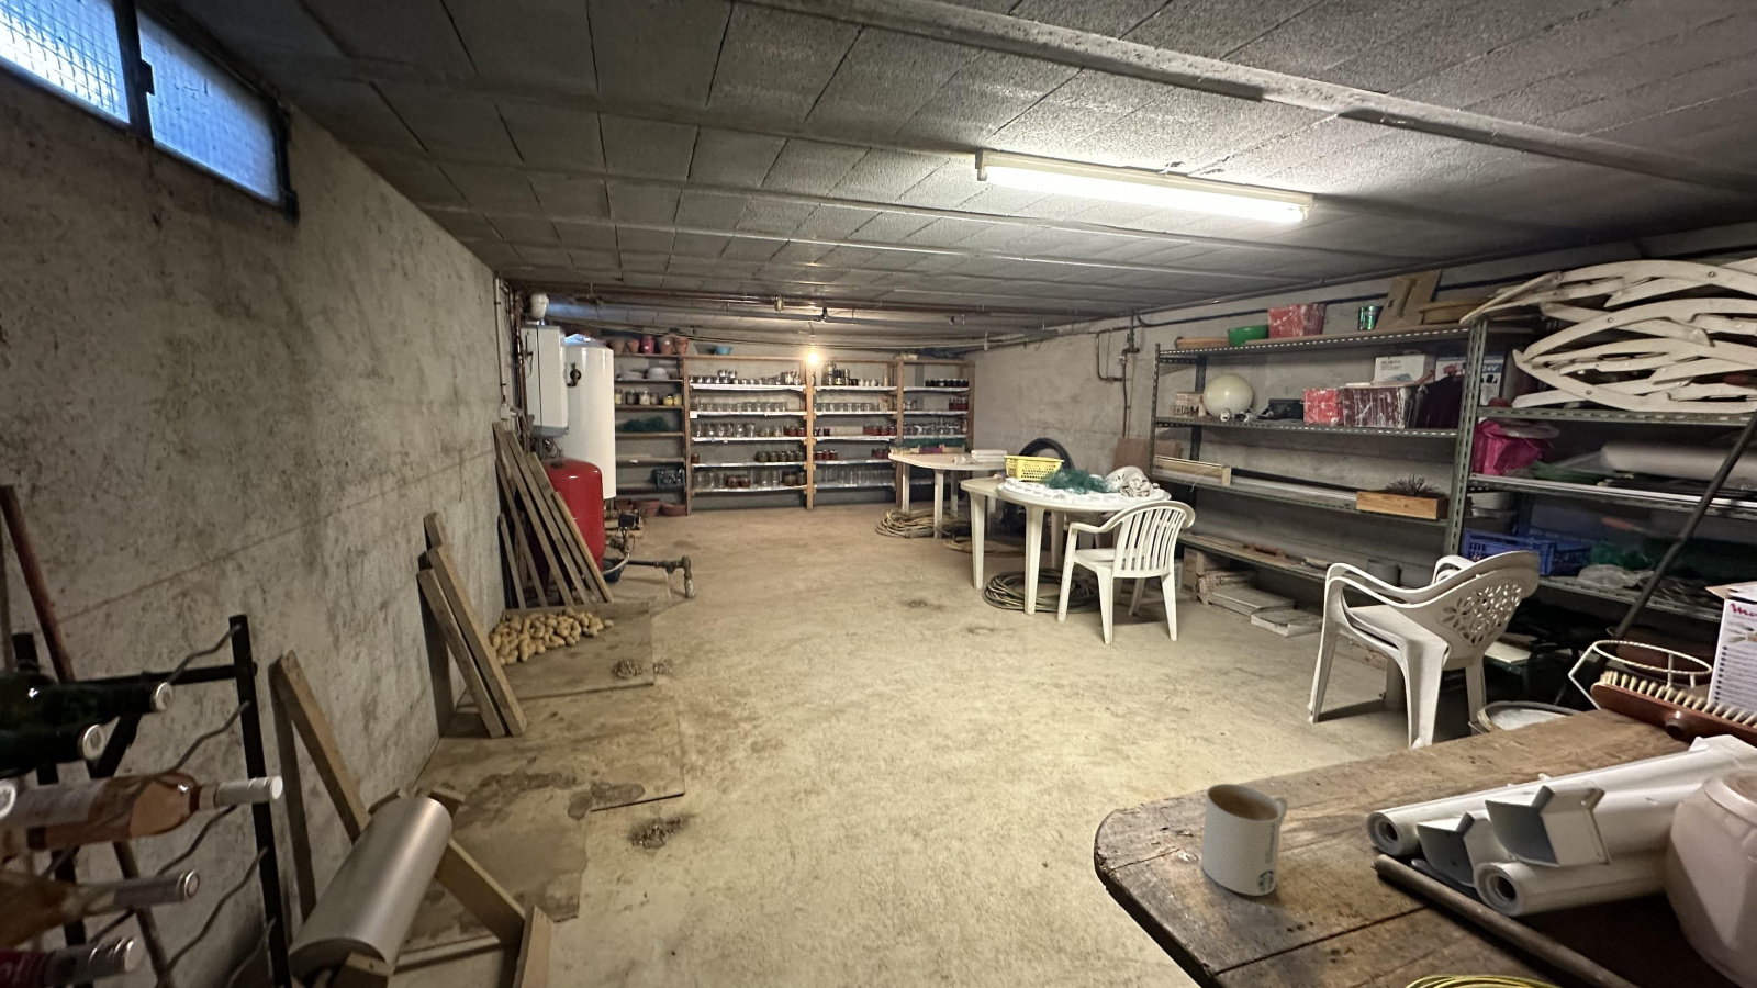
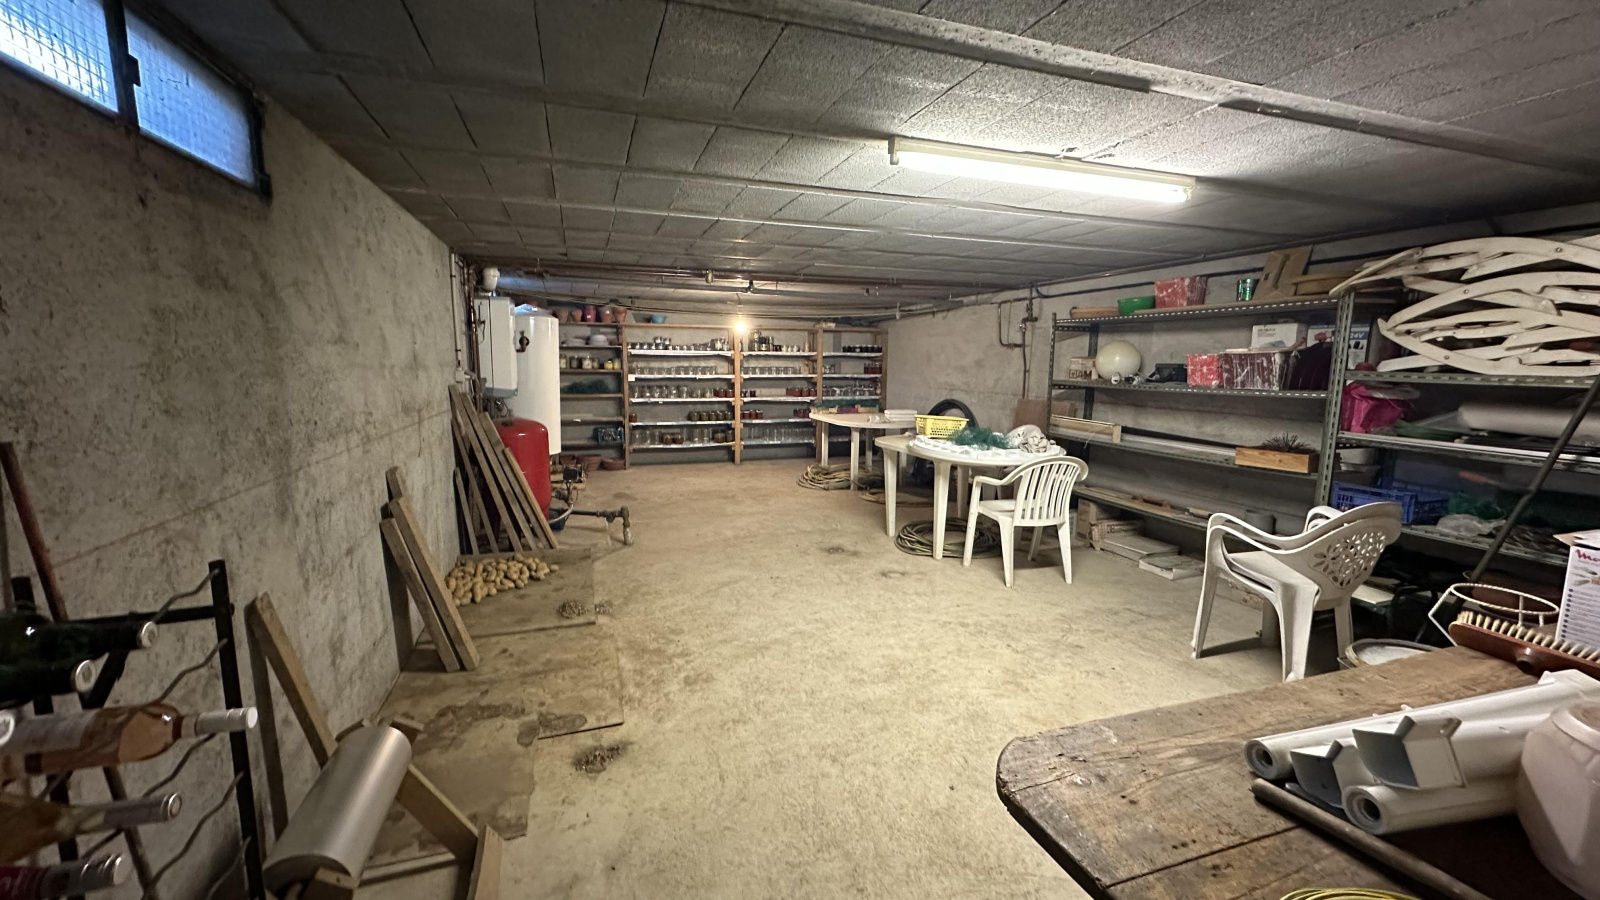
- mug (1250, 834)
